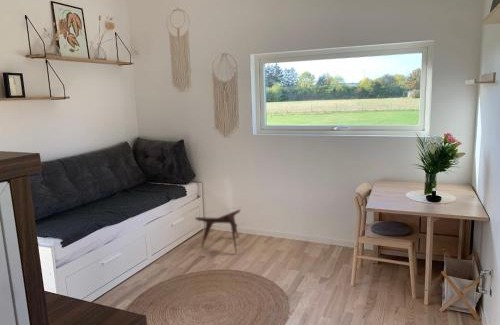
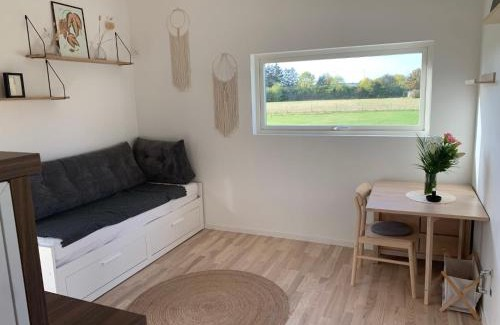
- side table (219, 224)
